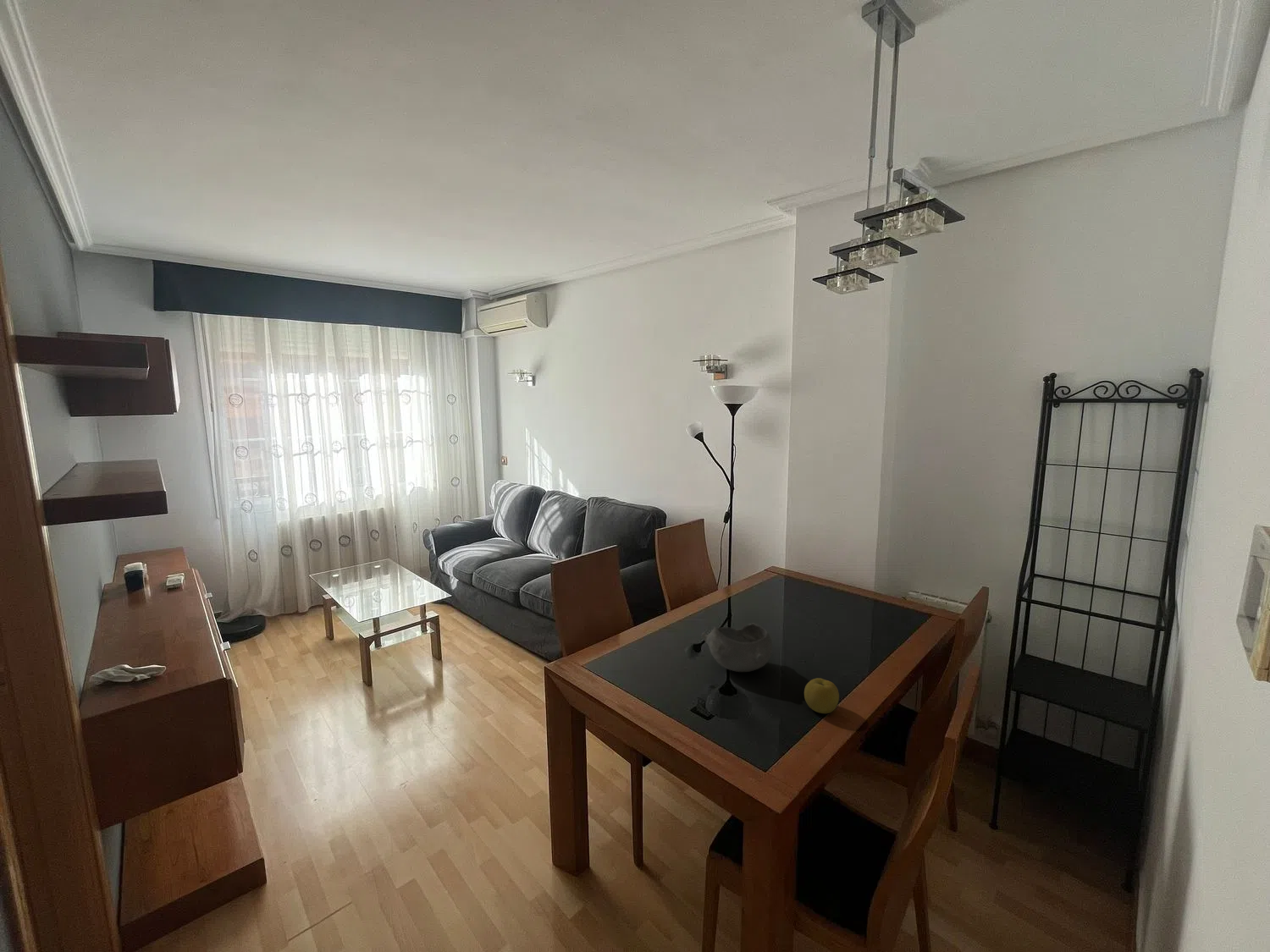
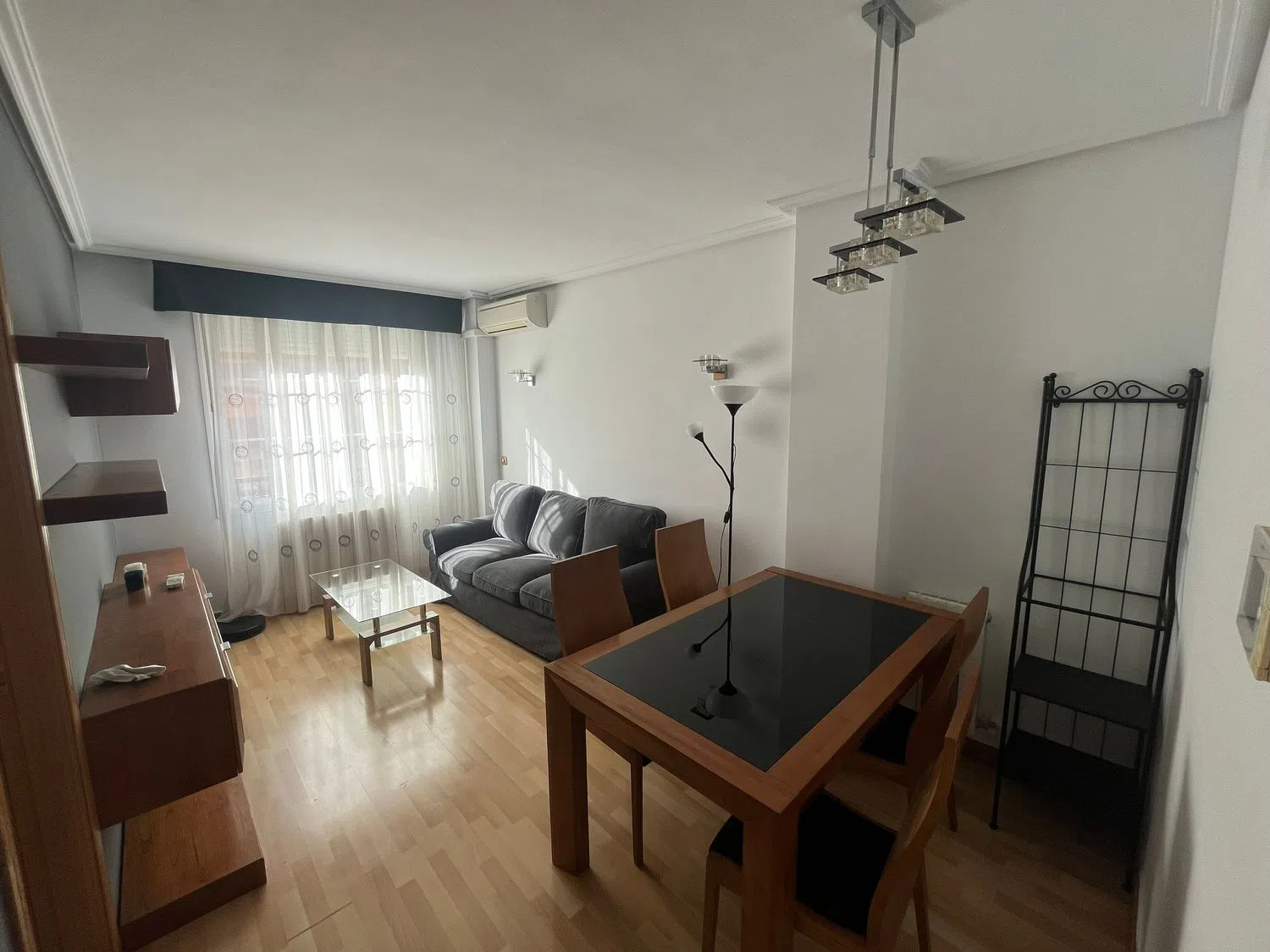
- fruit (821, 695)
- bowl (741, 647)
